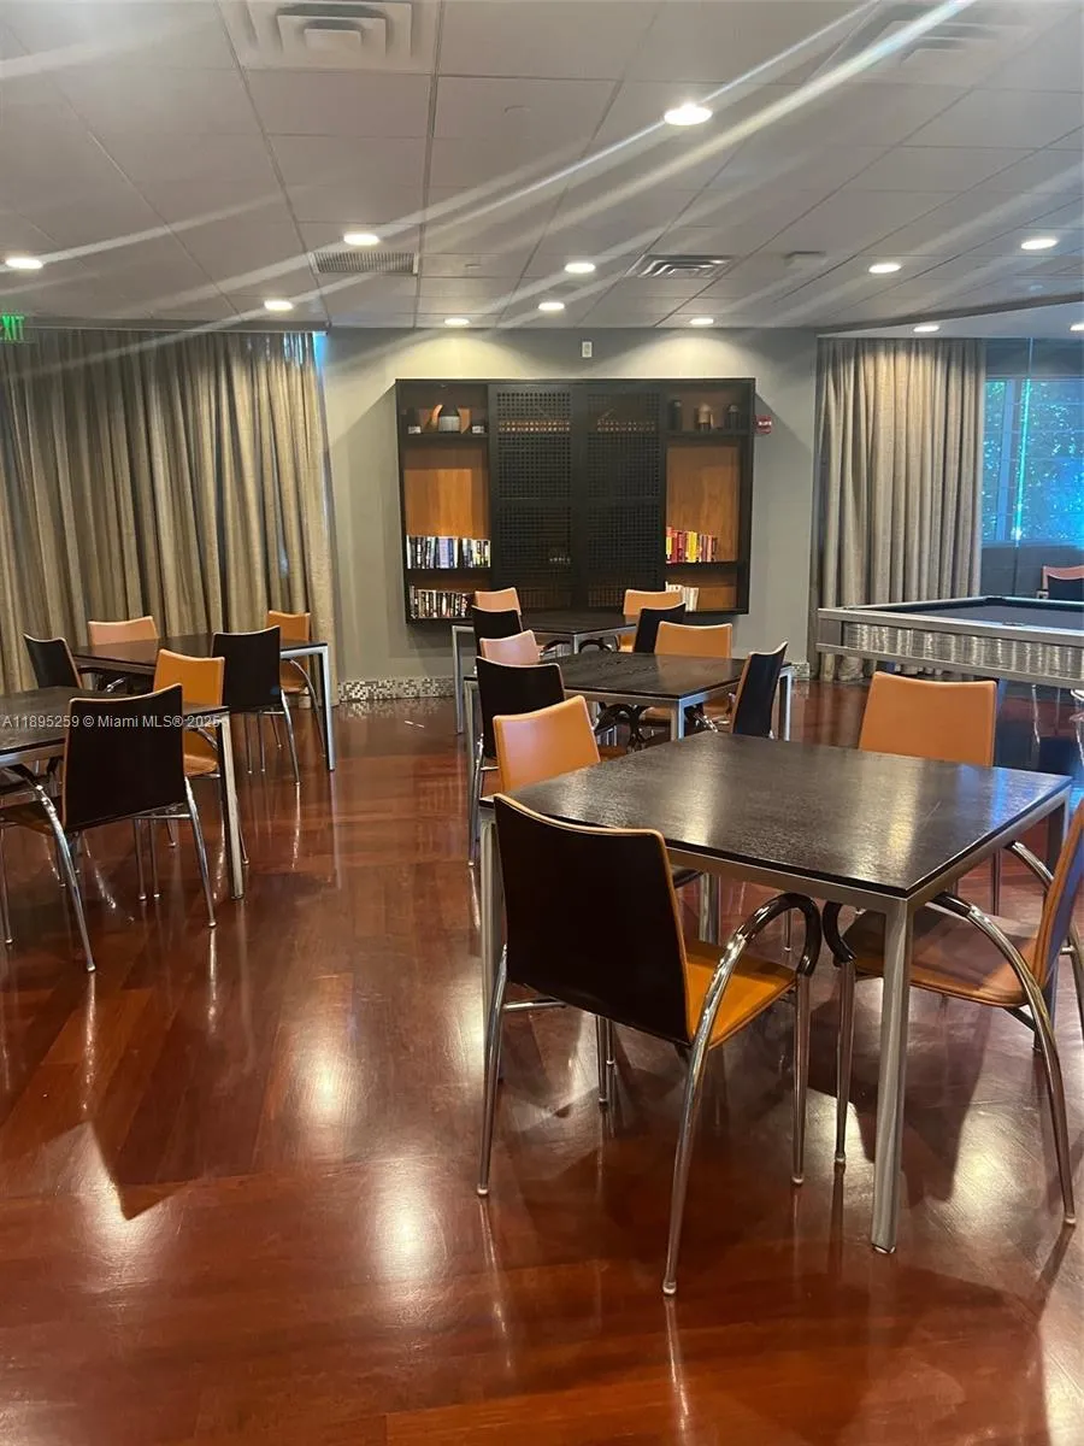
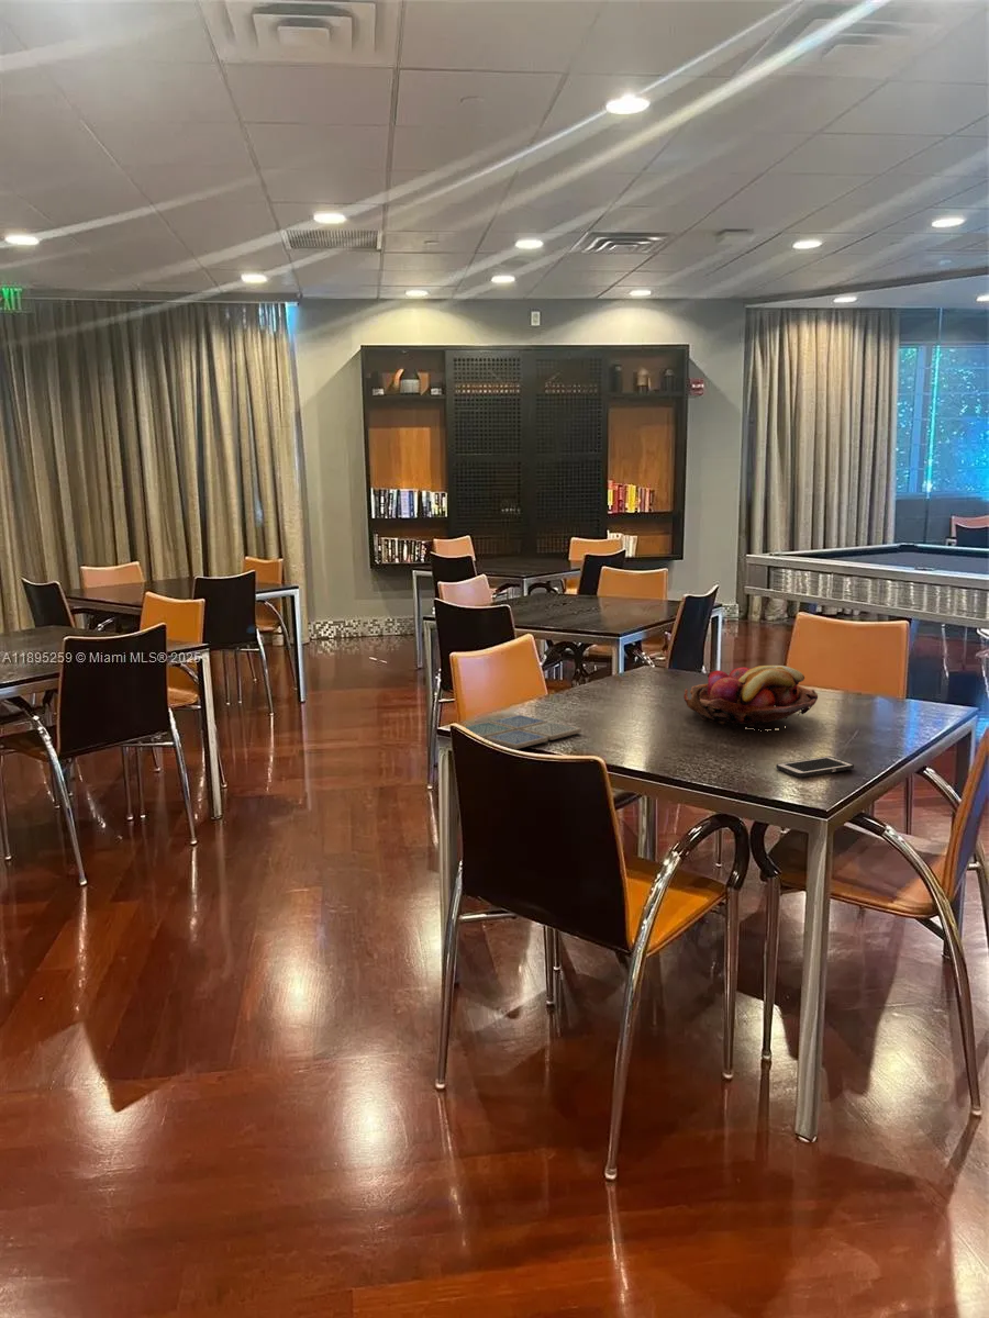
+ fruit basket (751, 693)
+ cell phone (814, 767)
+ drink coaster (518, 730)
